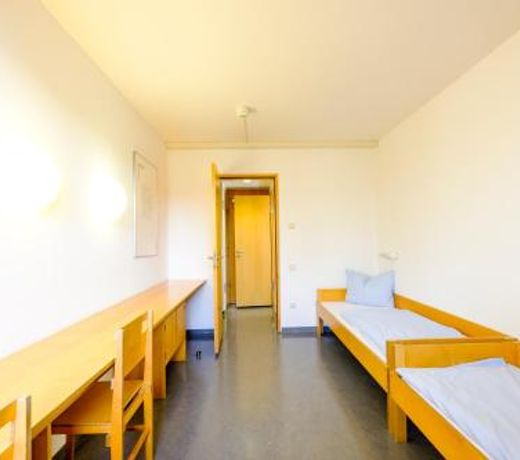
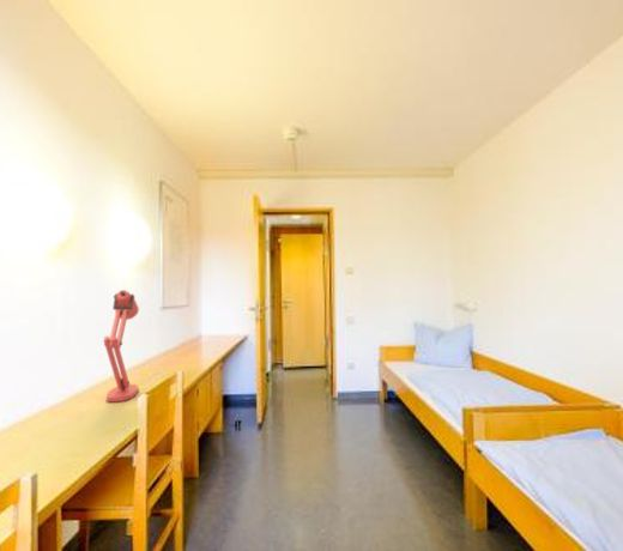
+ desk lamp (121, 341)
